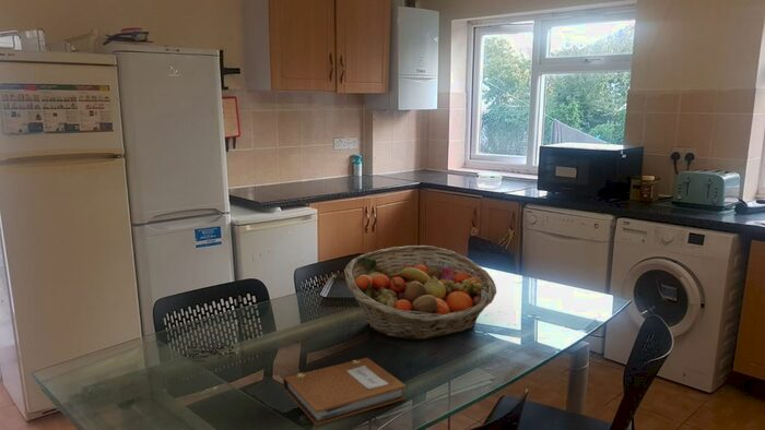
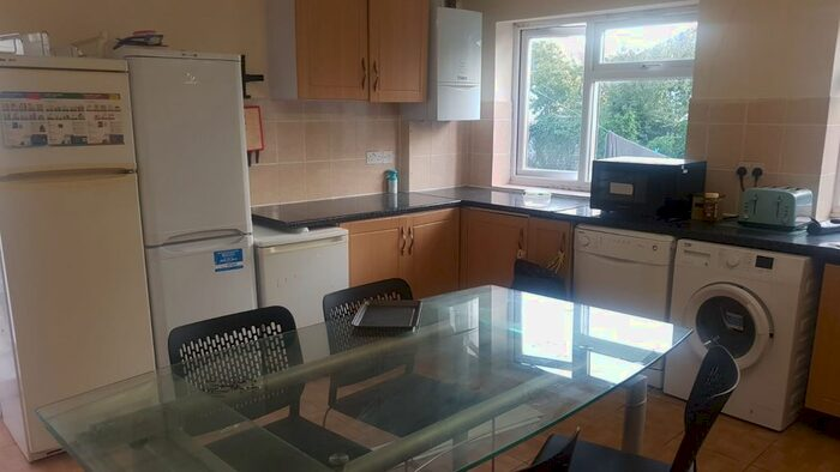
- notebook (345, 386)
- fruit basket (420, 289)
